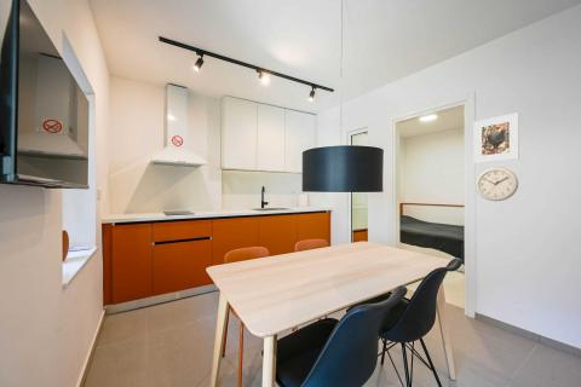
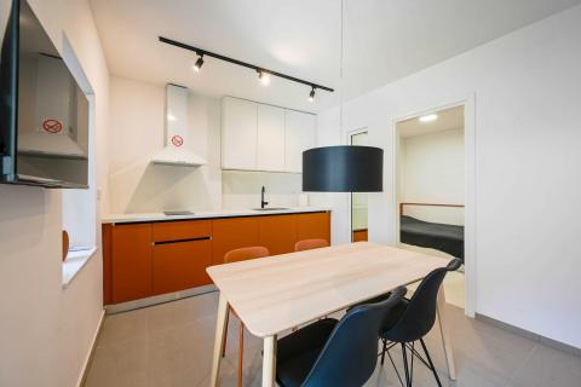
- wall clock (495, 184)
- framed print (495, 139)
